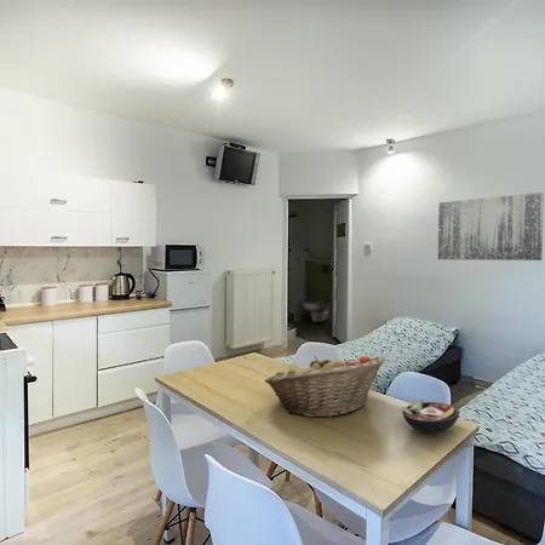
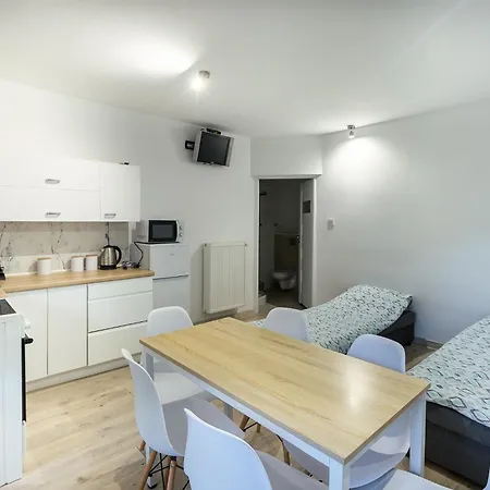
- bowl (430, 418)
- fruit basket (326, 379)
- wall art (486, 229)
